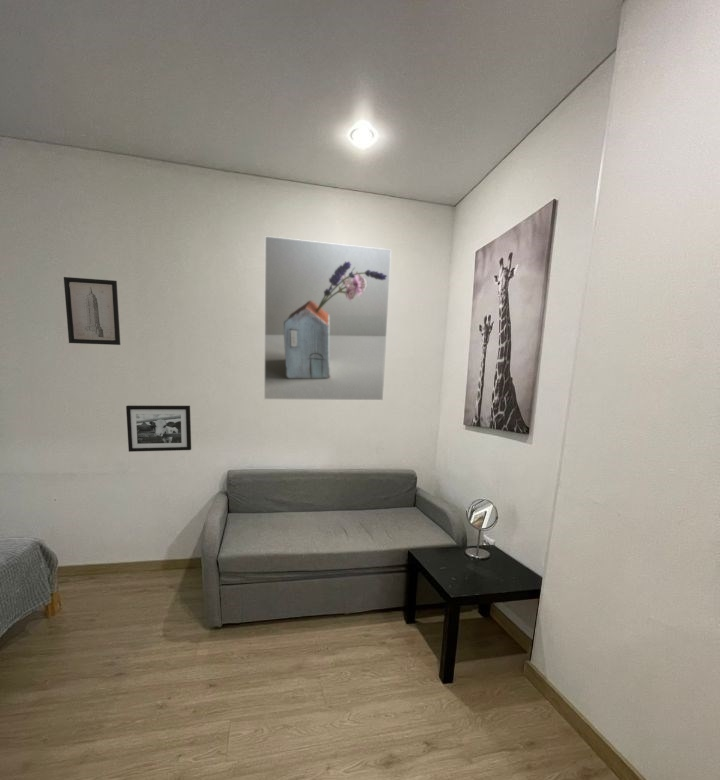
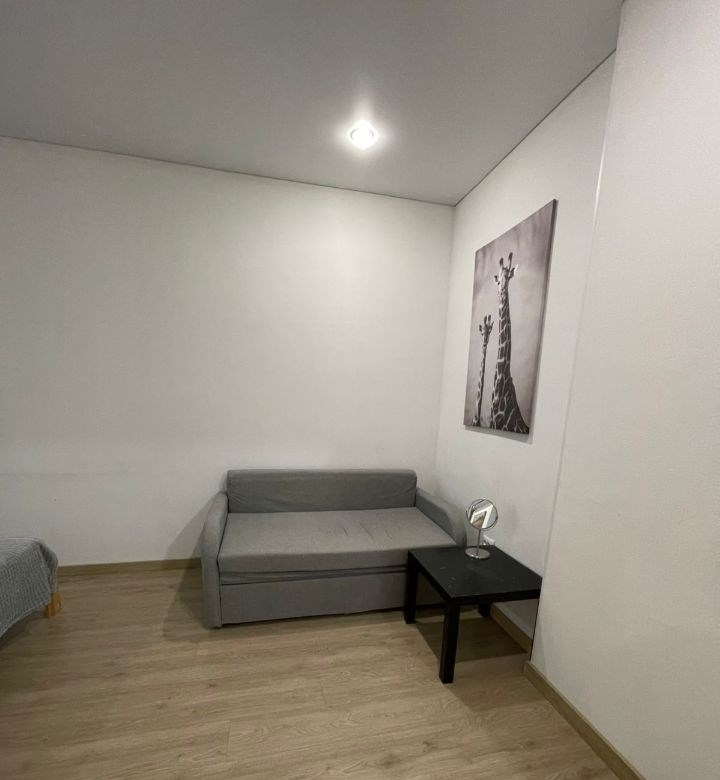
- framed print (327, 324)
- wall art (92, 311)
- picture frame (159, 428)
